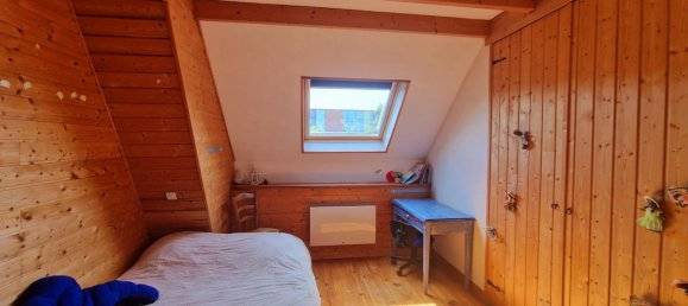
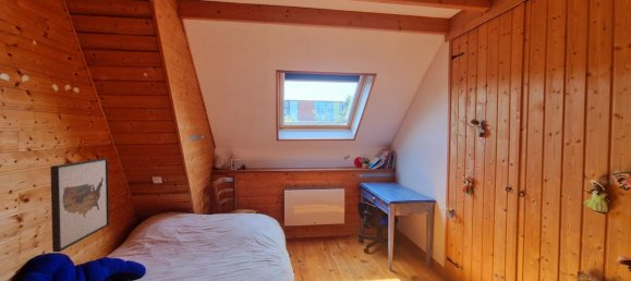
+ wall art (83, 199)
